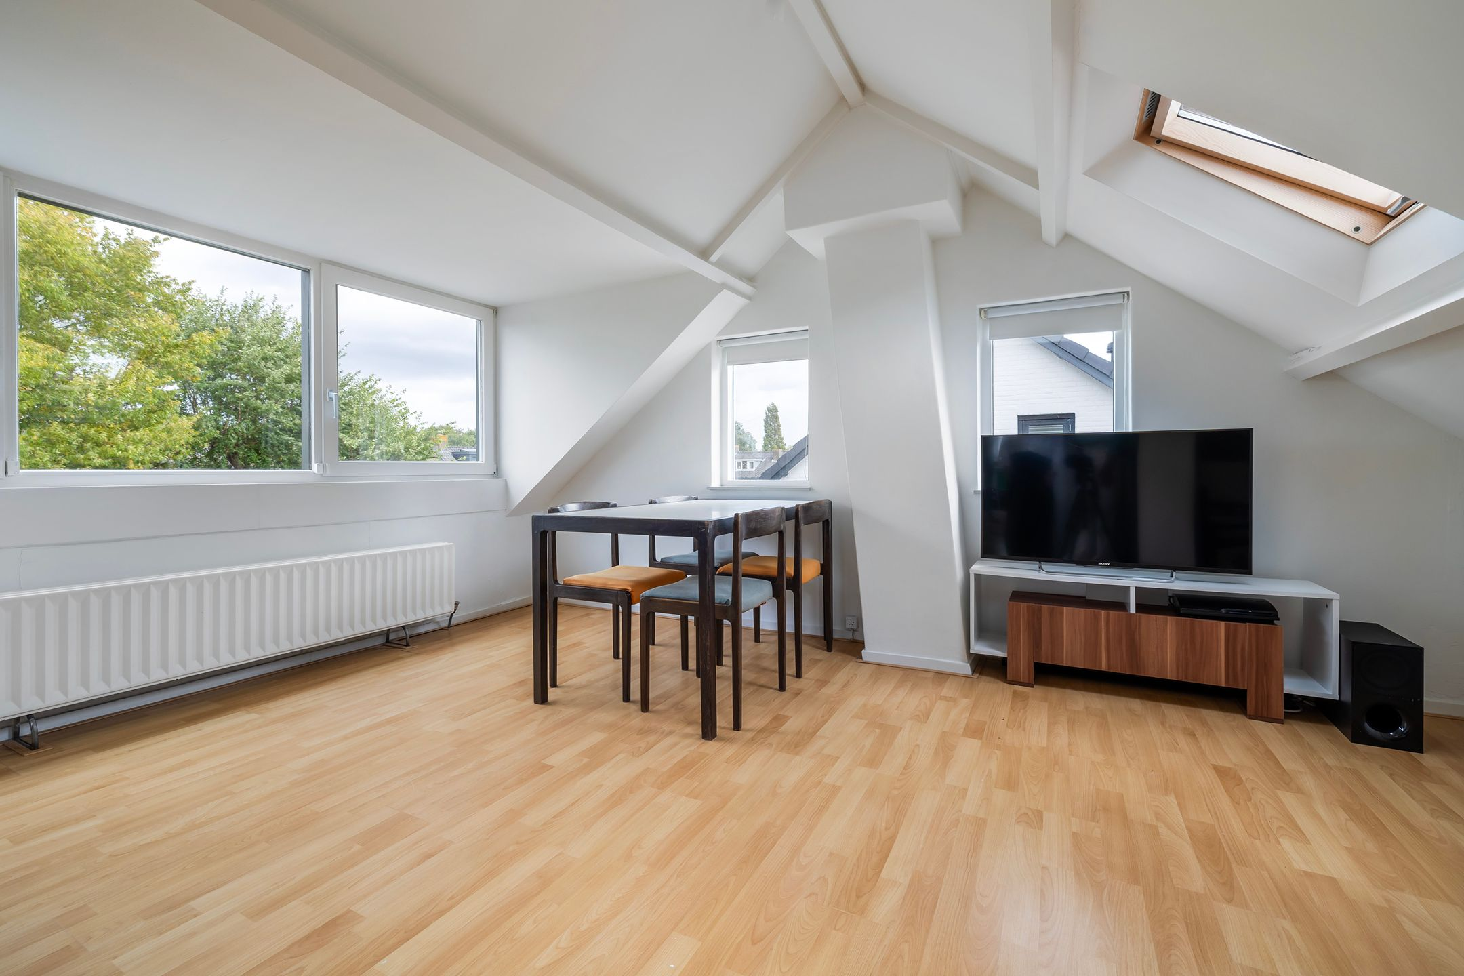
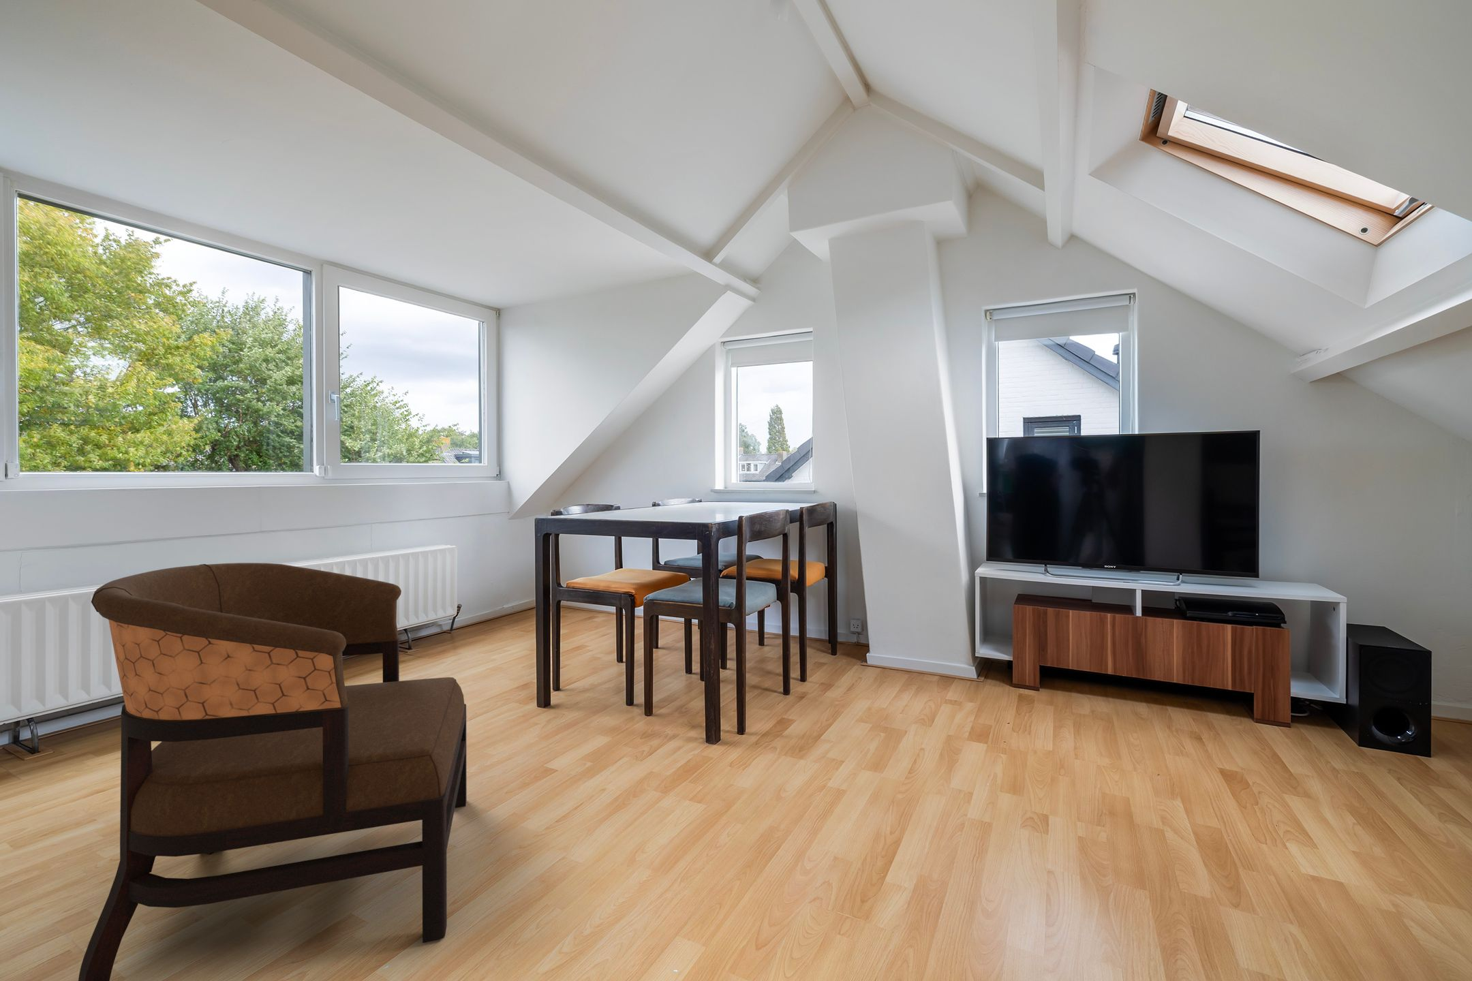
+ armchair (304, 726)
